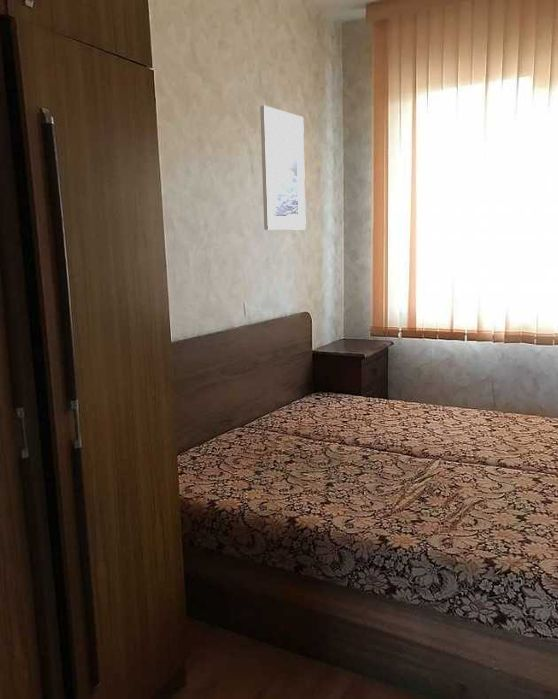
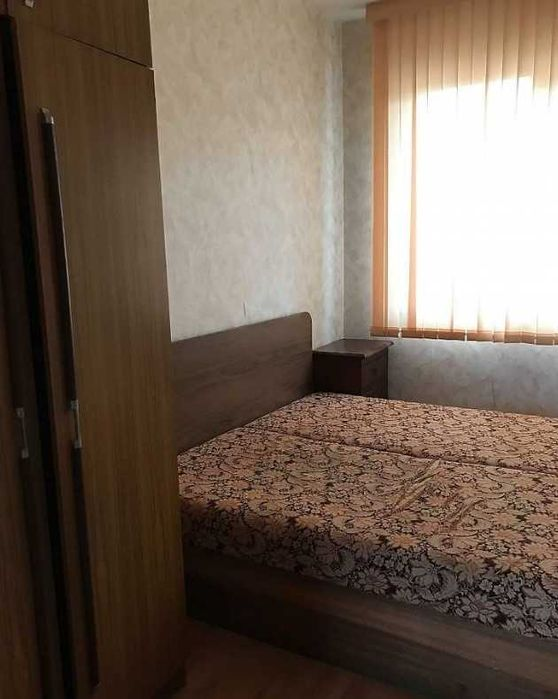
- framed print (284, 171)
